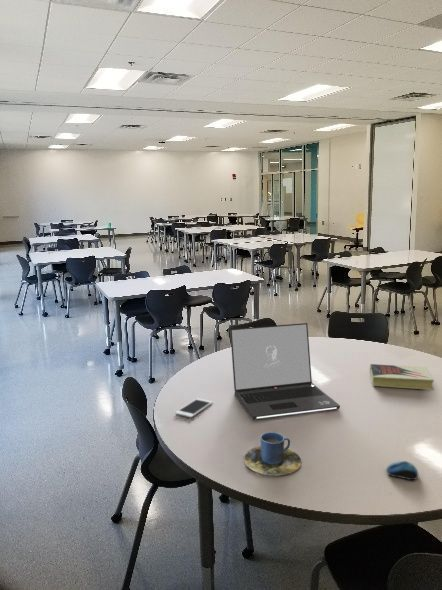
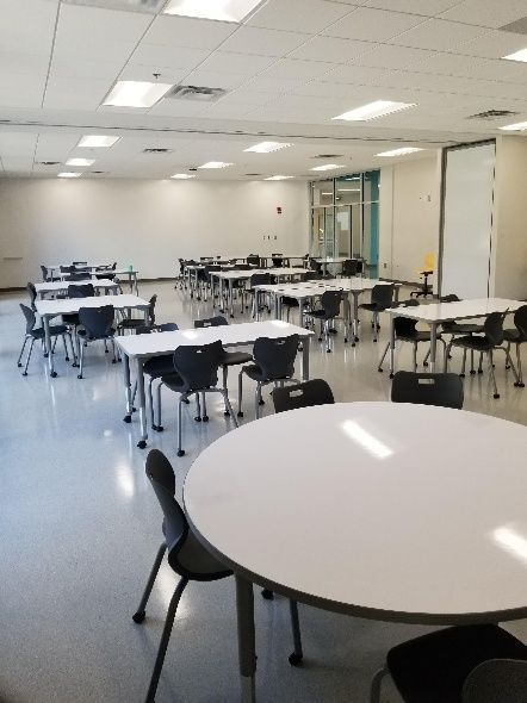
- book (400, 376)
- cup (272, 448)
- laptop (282, 367)
- cell phone (194, 407)
- computer mouse (402, 468)
